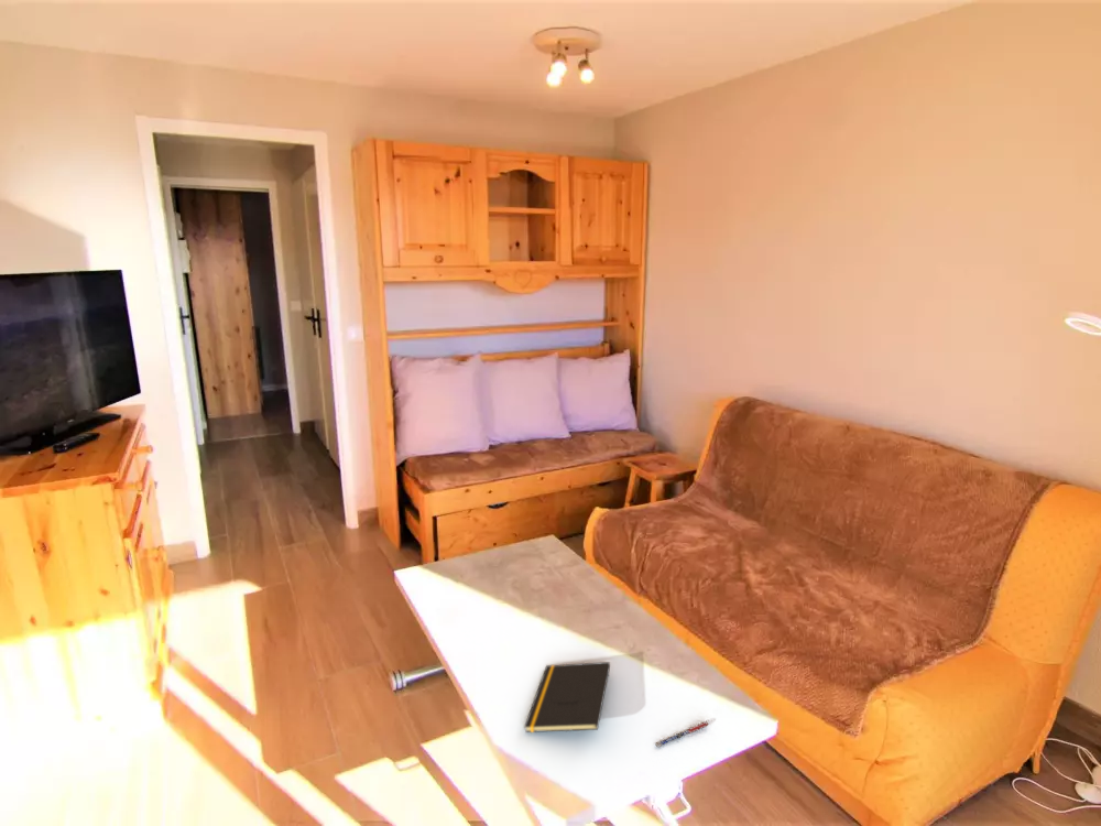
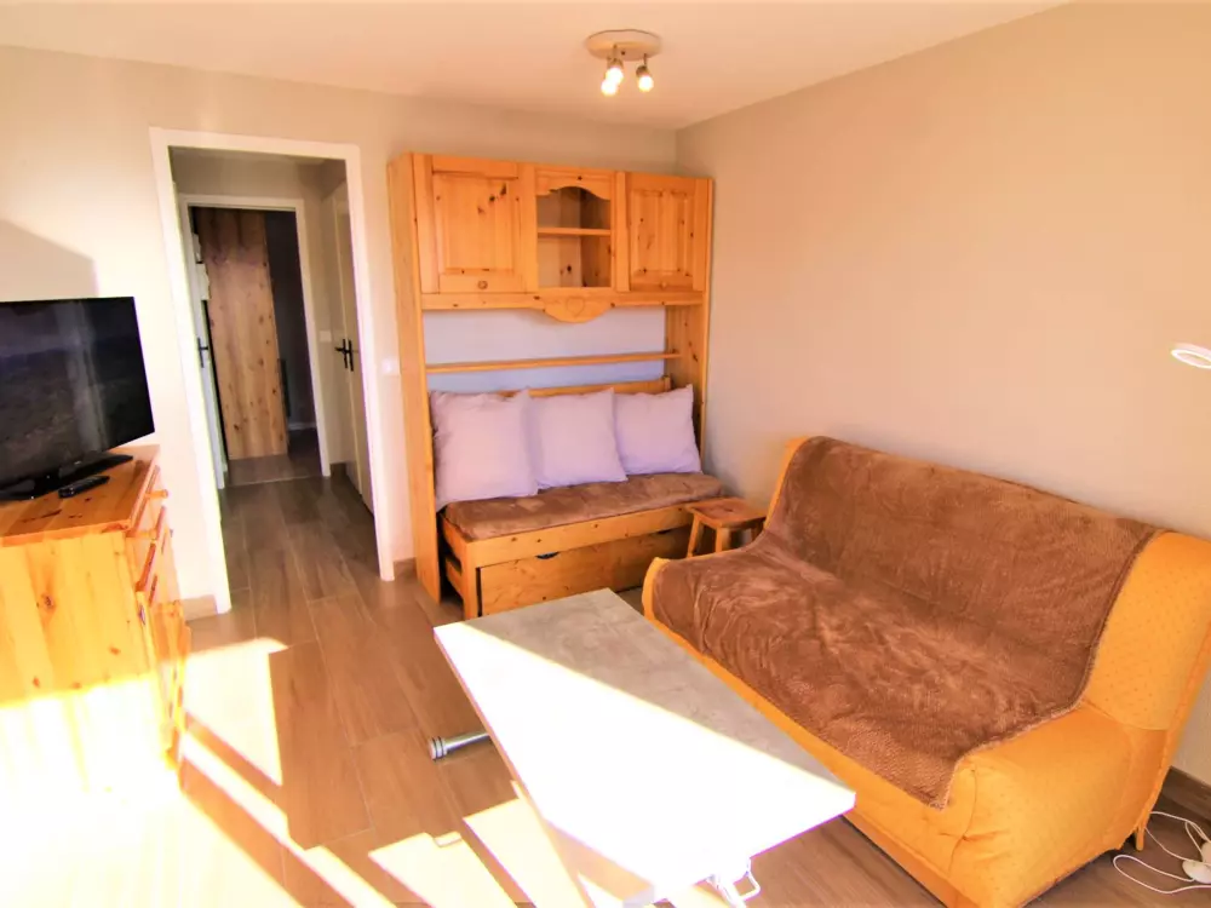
- pen (682, 733)
- notepad (569, 695)
